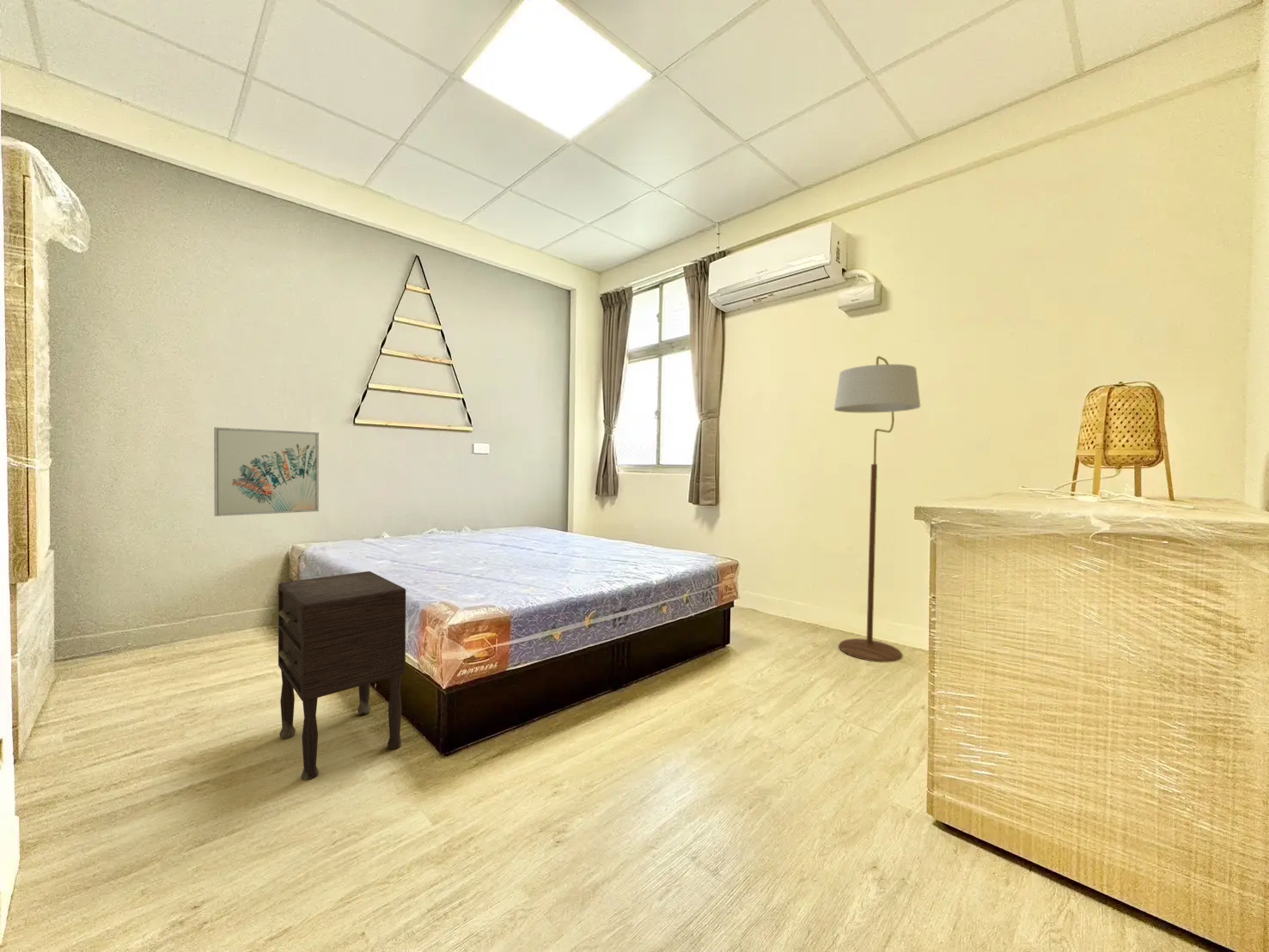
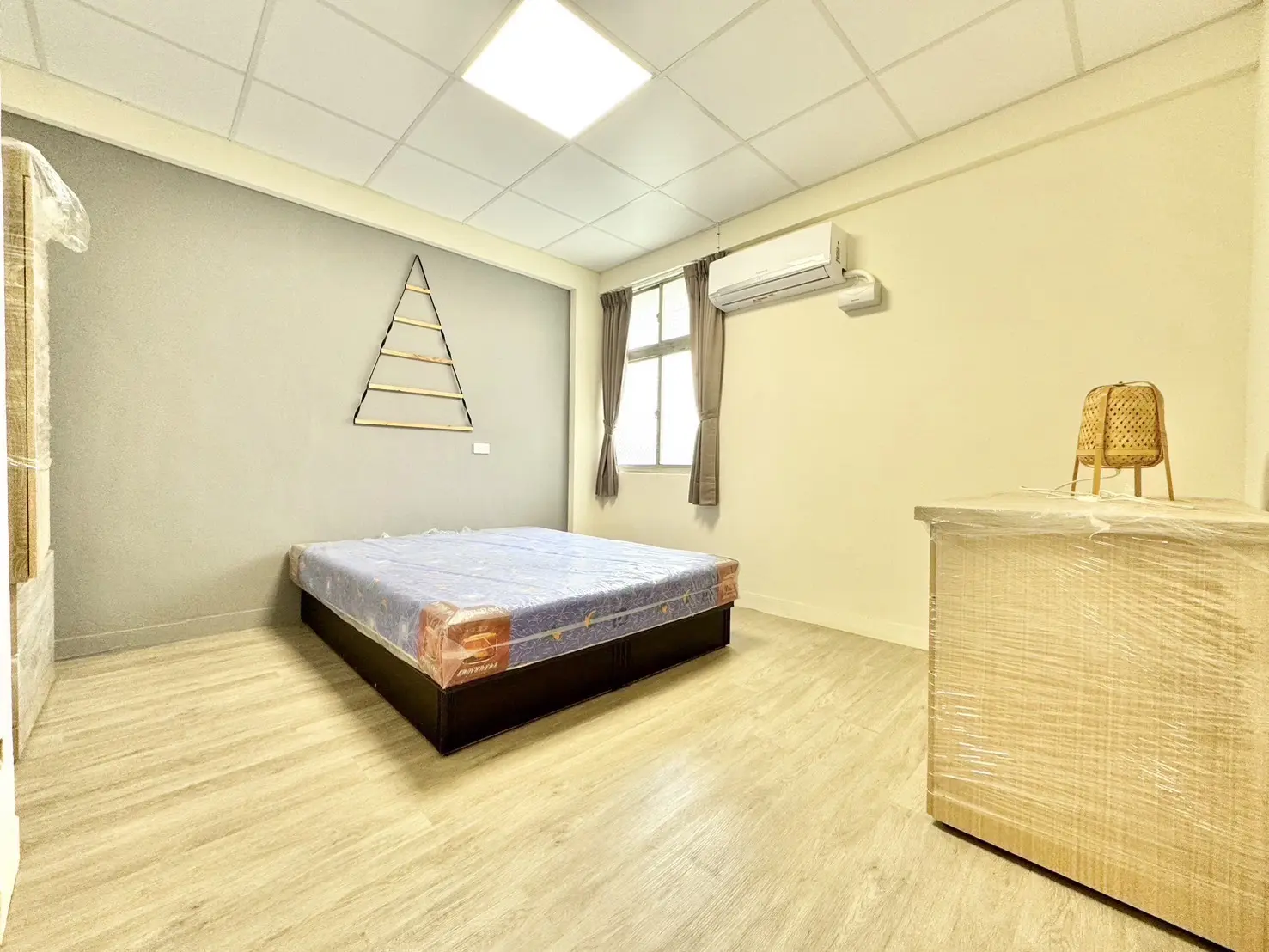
- nightstand (338, 663)
- floor lamp (875, 503)
- wall art (269, 472)
